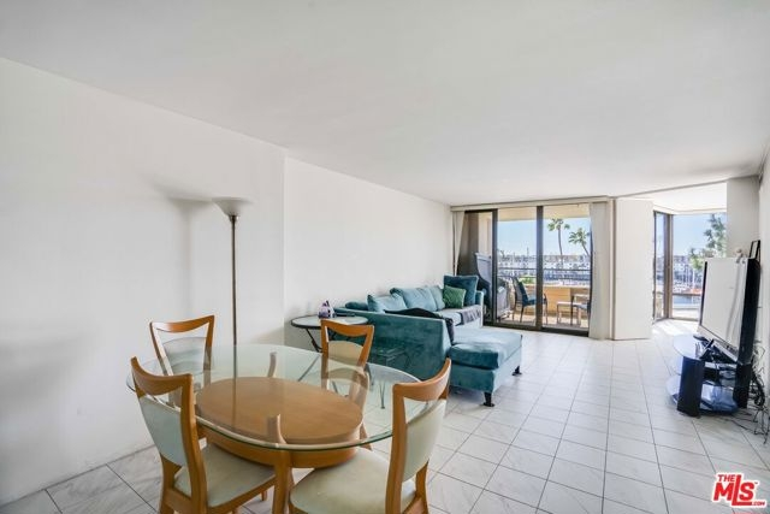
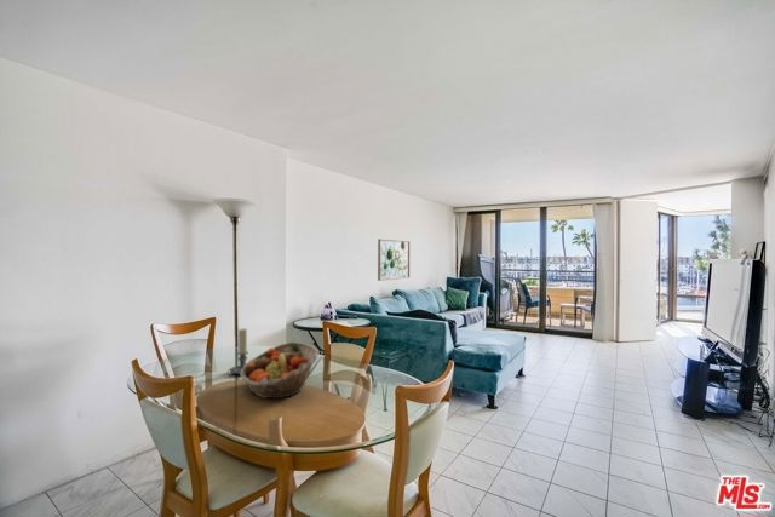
+ wall art (395, 259)
+ fruit basket (280, 368)
+ candle holder (240, 350)
